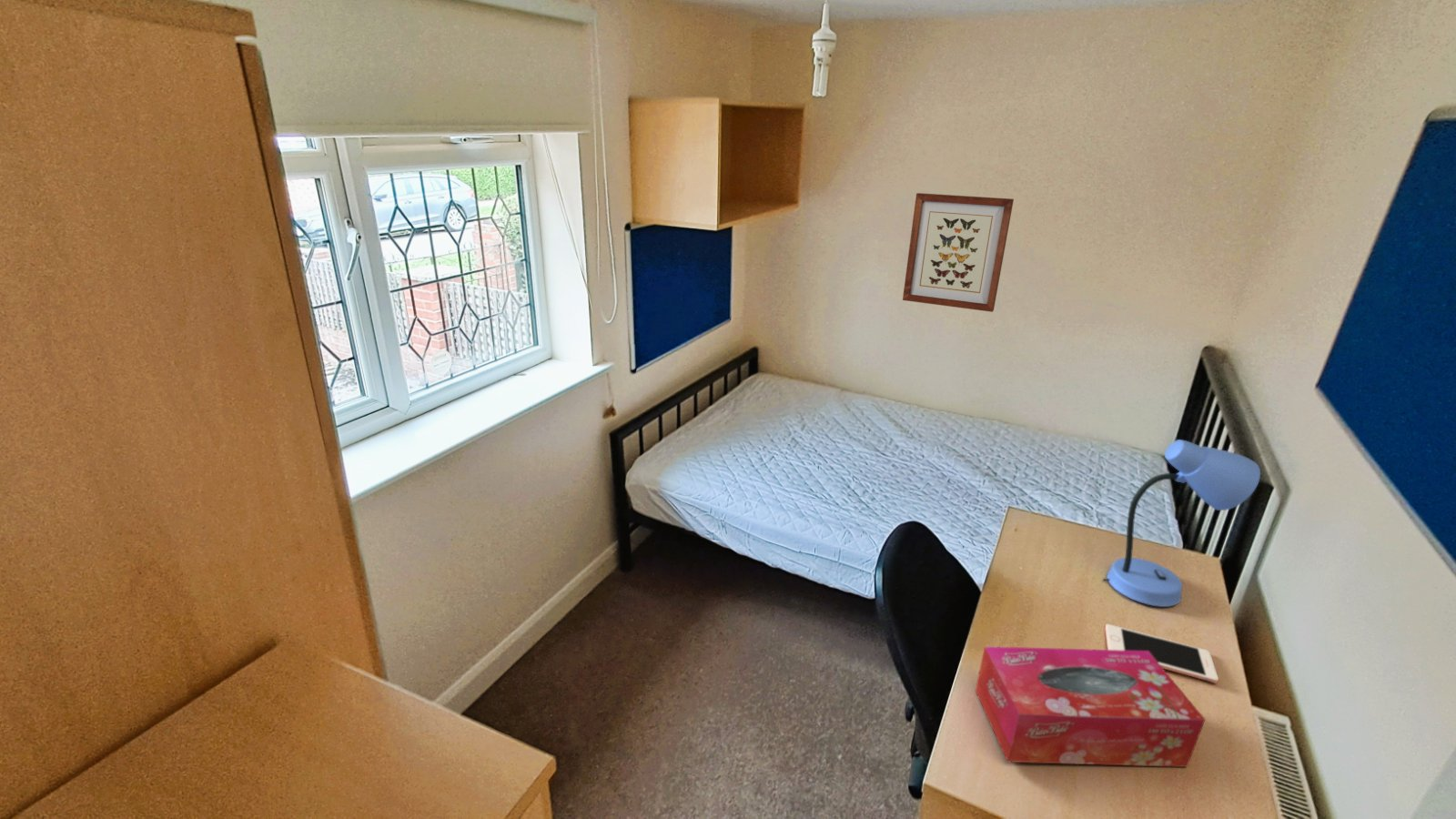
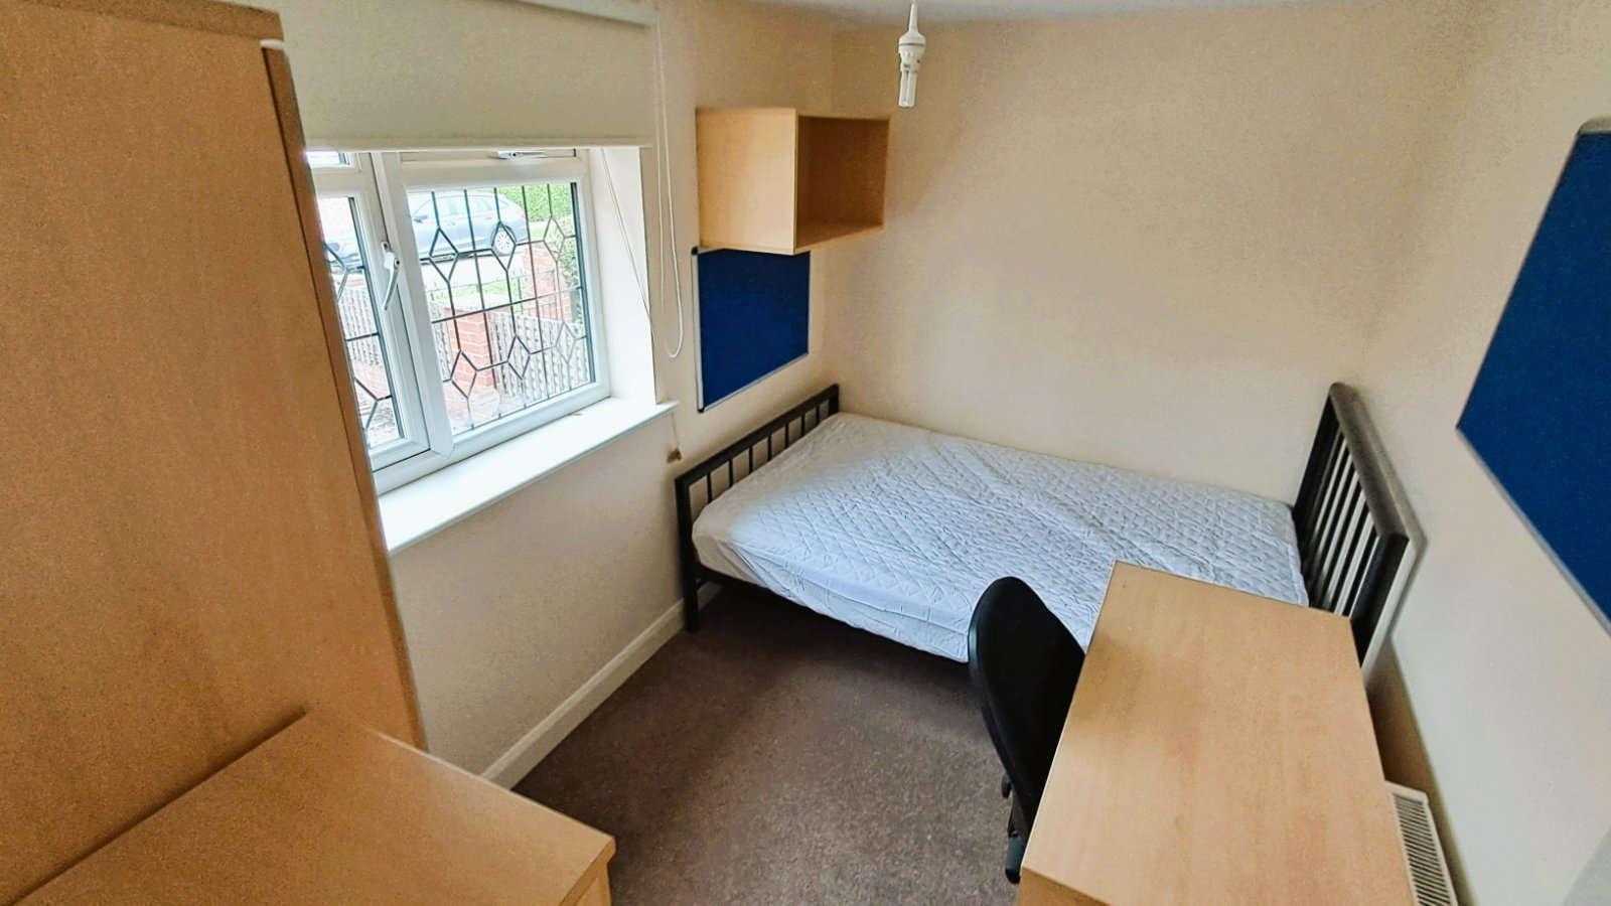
- desk lamp (1200, 498)
- tissue box (1081, 703)
- wall art (955, 252)
- cell phone (1158, 652)
